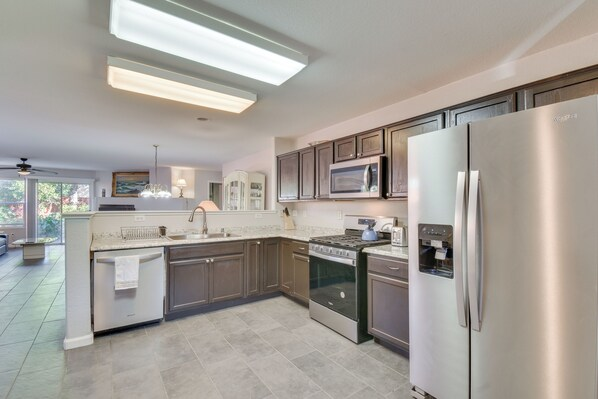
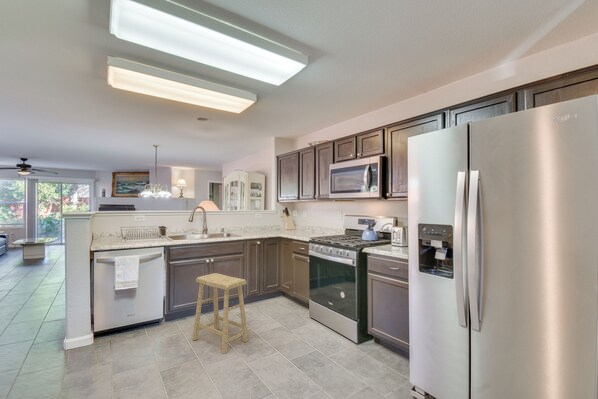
+ stool (217, 309)
